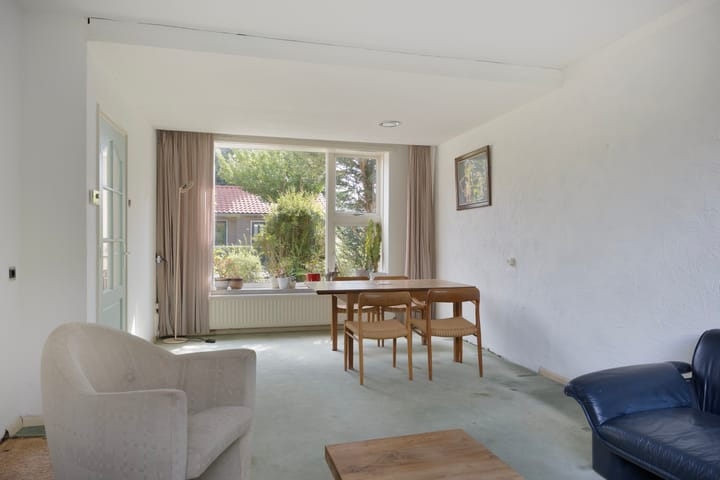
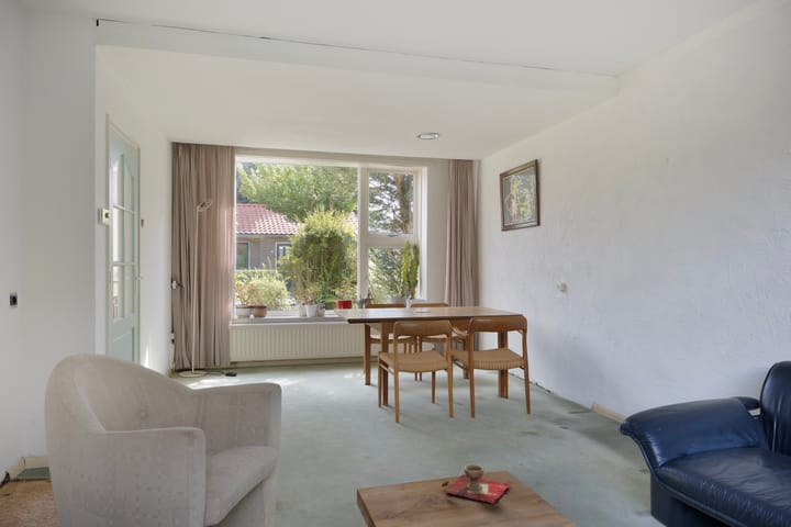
+ decorative bowl (476, 479)
